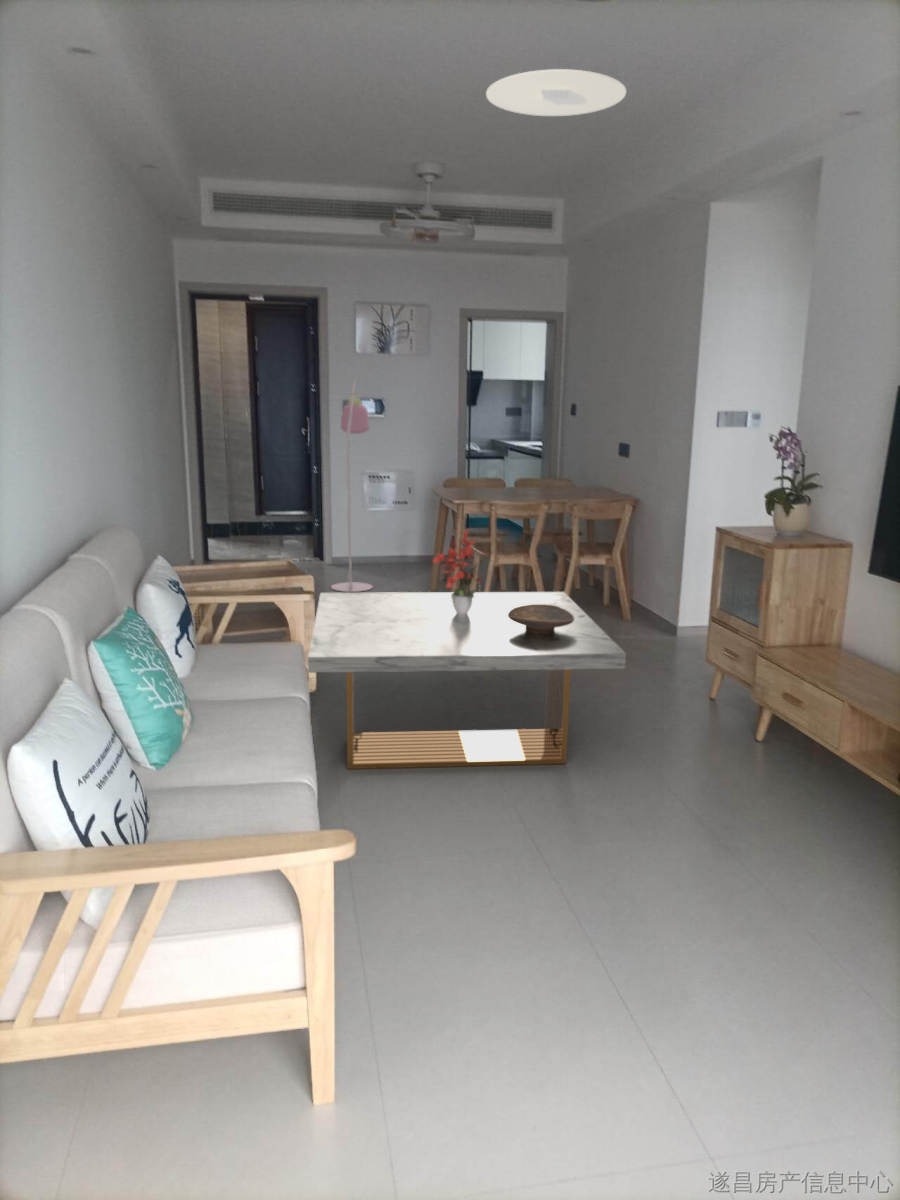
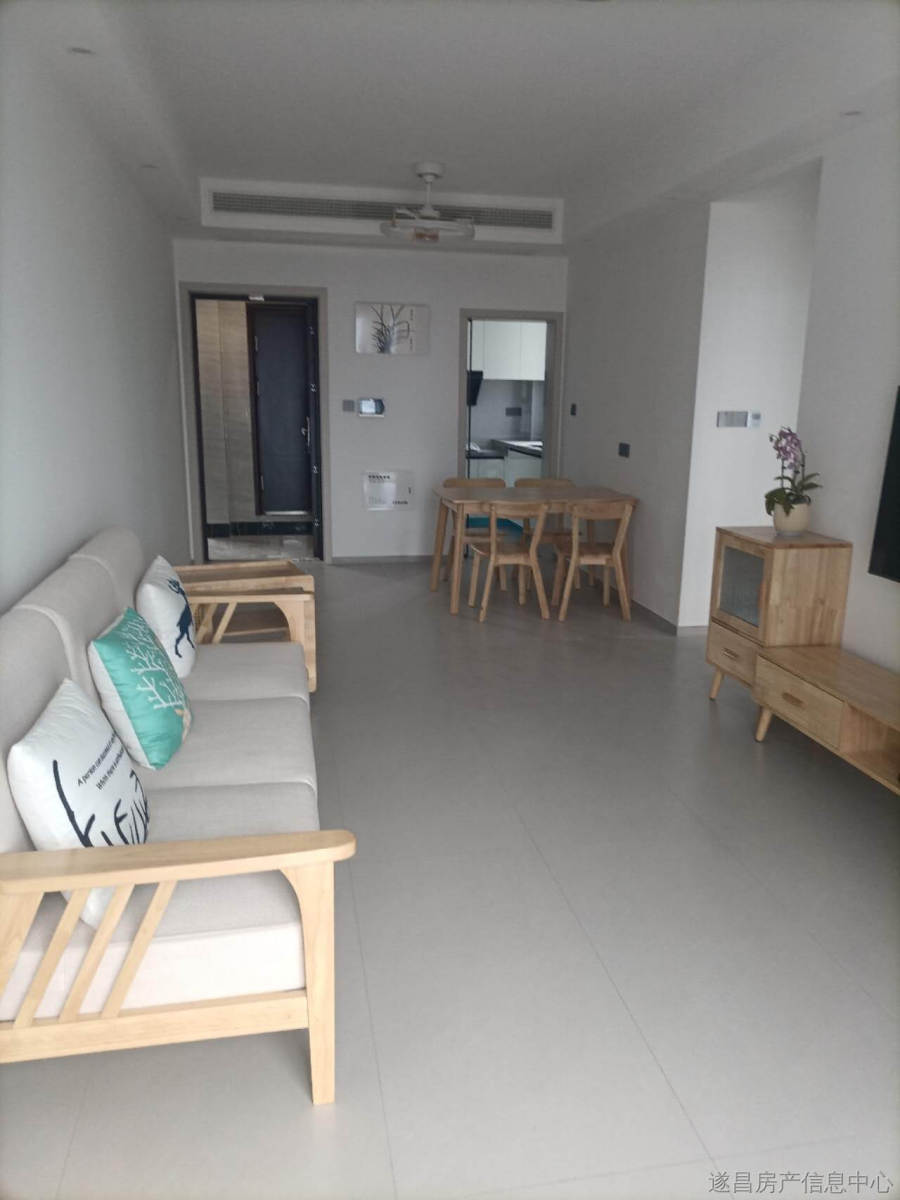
- decorative bowl (540, 619)
- potted flower (462, 570)
- ceiling light (555, 86)
- coffee table (453, 670)
- floor lamp (349, 487)
